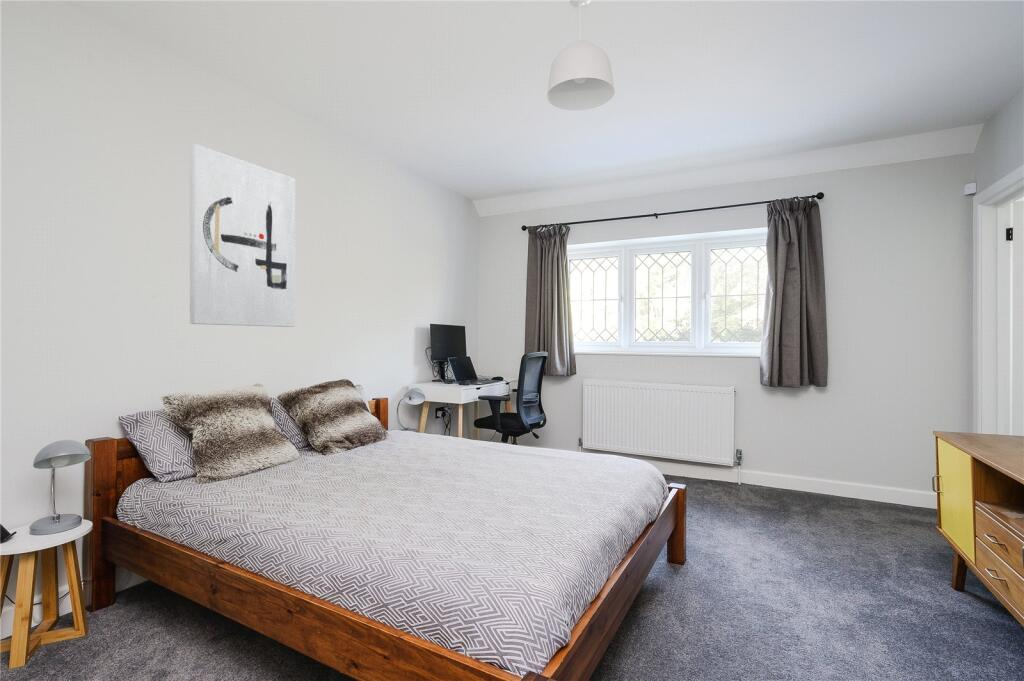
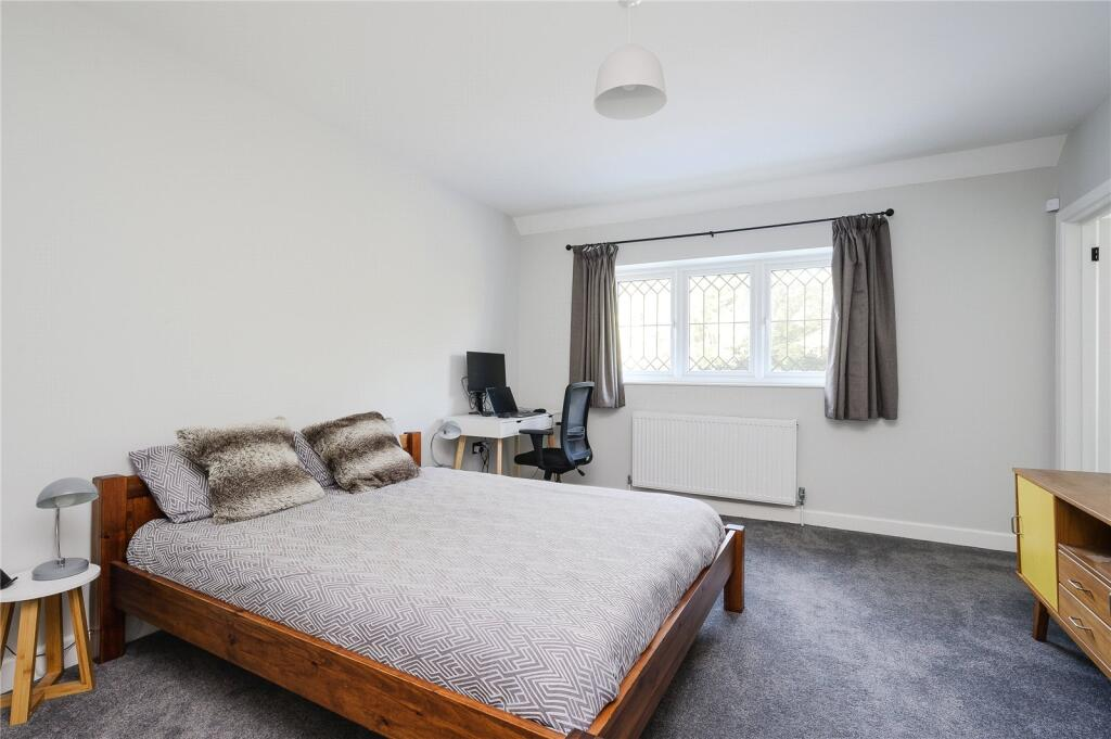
- wall art (247, 244)
